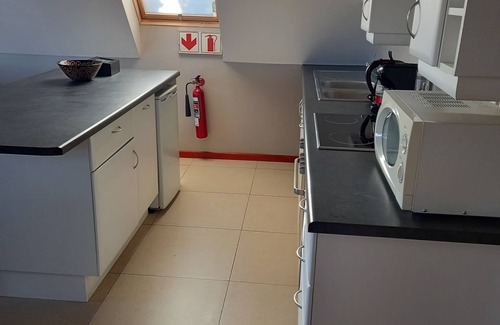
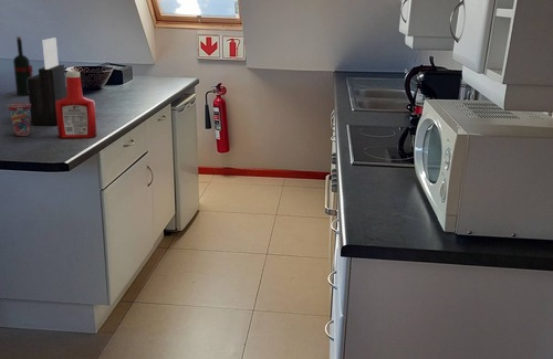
+ soap bottle (75, 104)
+ wine bottle (23, 65)
+ cup (21, 119)
+ knife block (44, 80)
